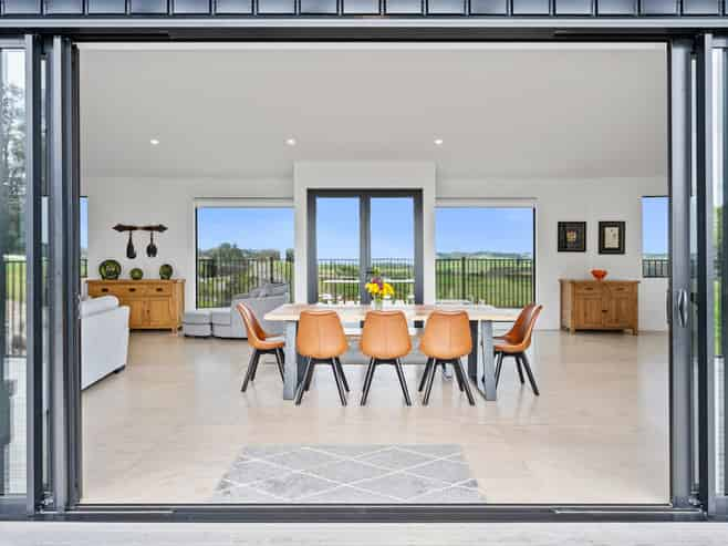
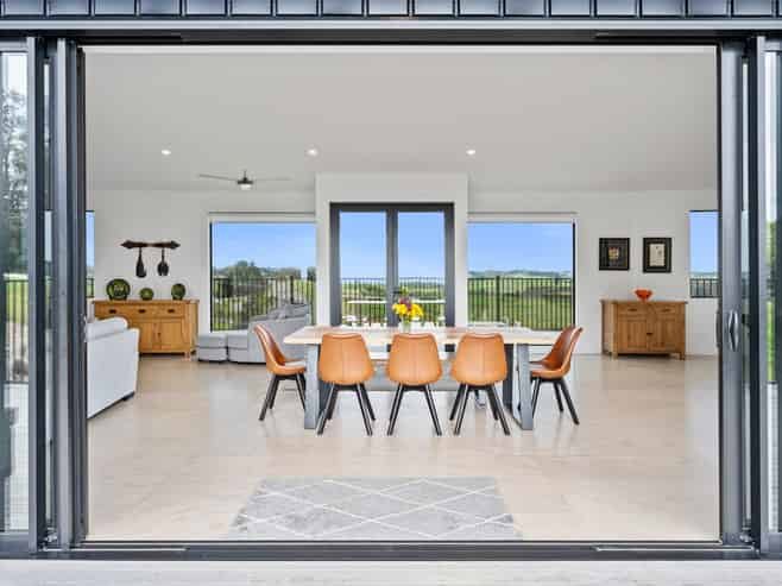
+ ceiling fan (245, 179)
